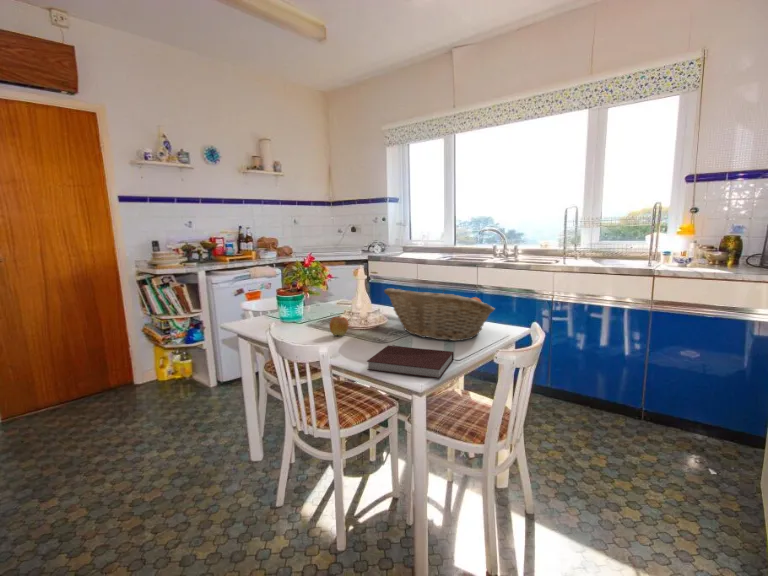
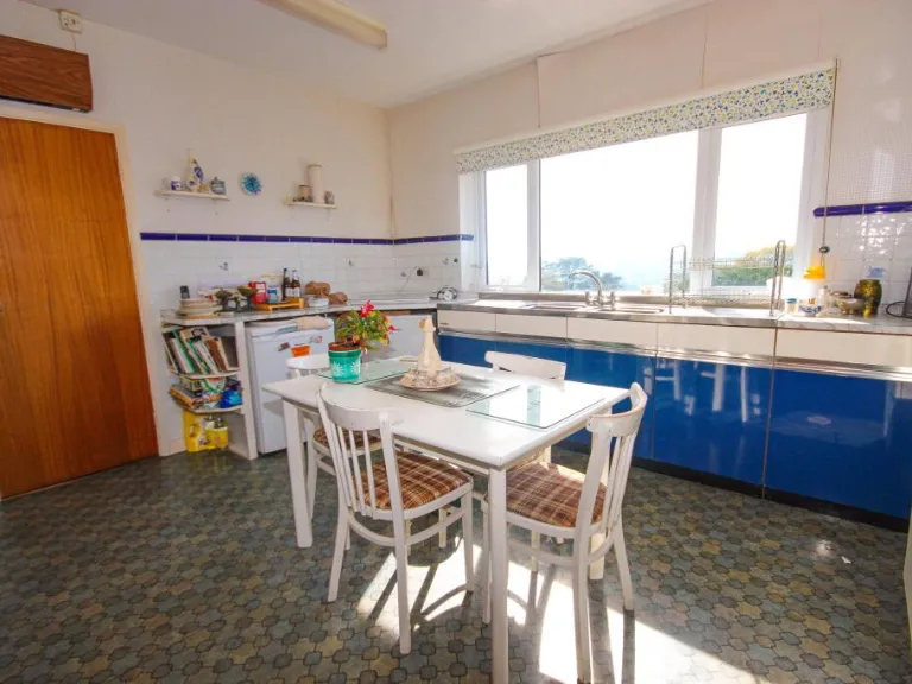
- fruit basket (437, 308)
- apple (339, 325)
- notebook (411, 360)
